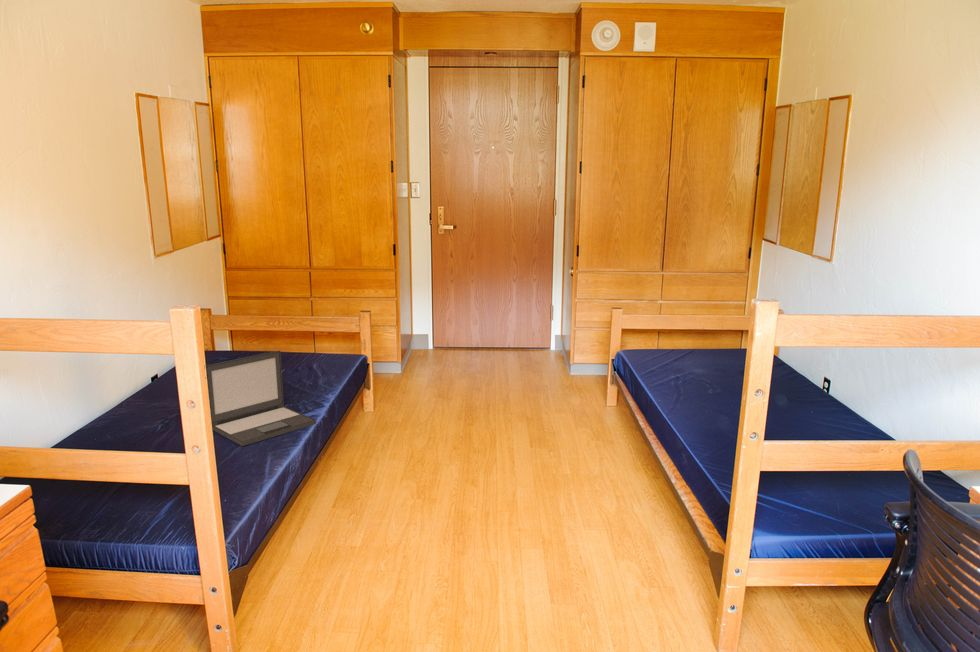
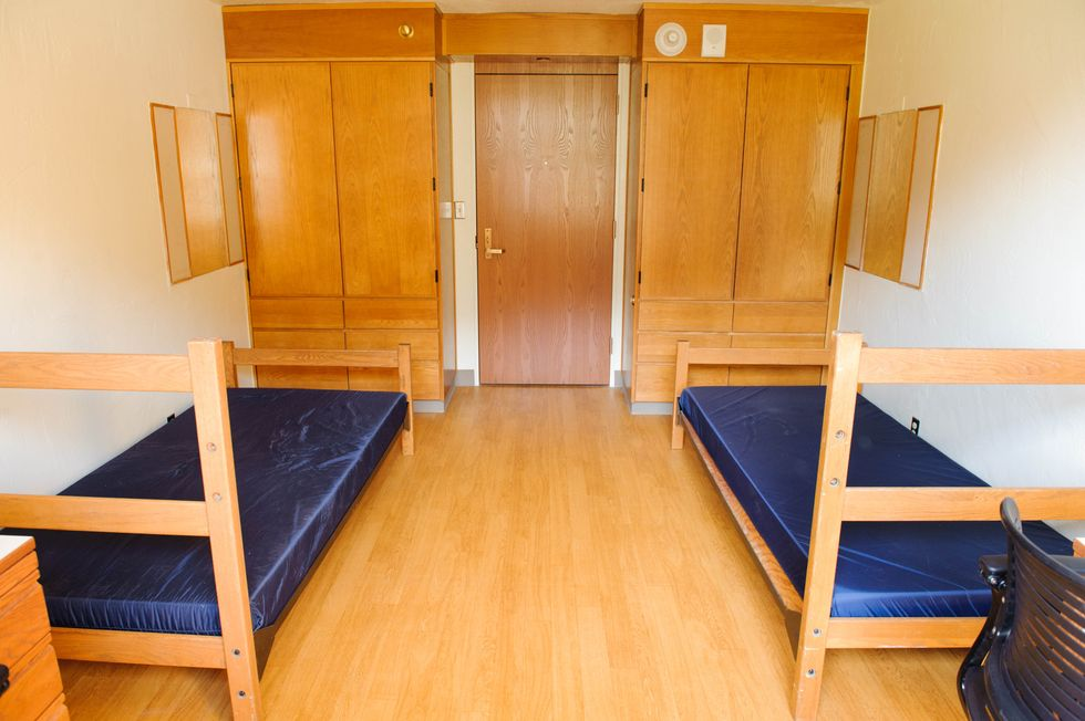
- laptop (261, 395)
